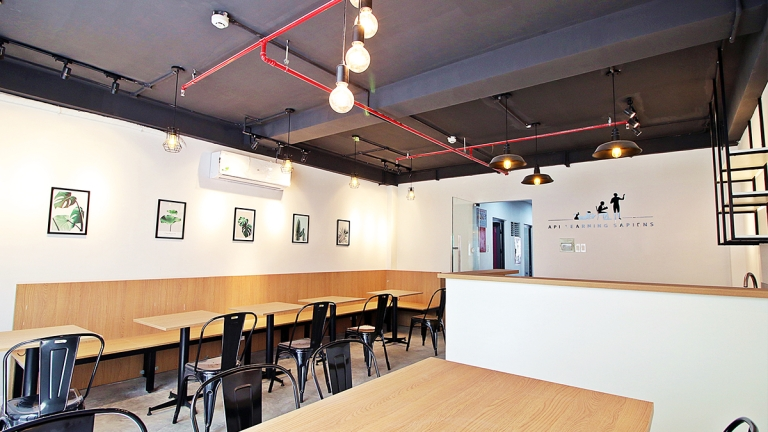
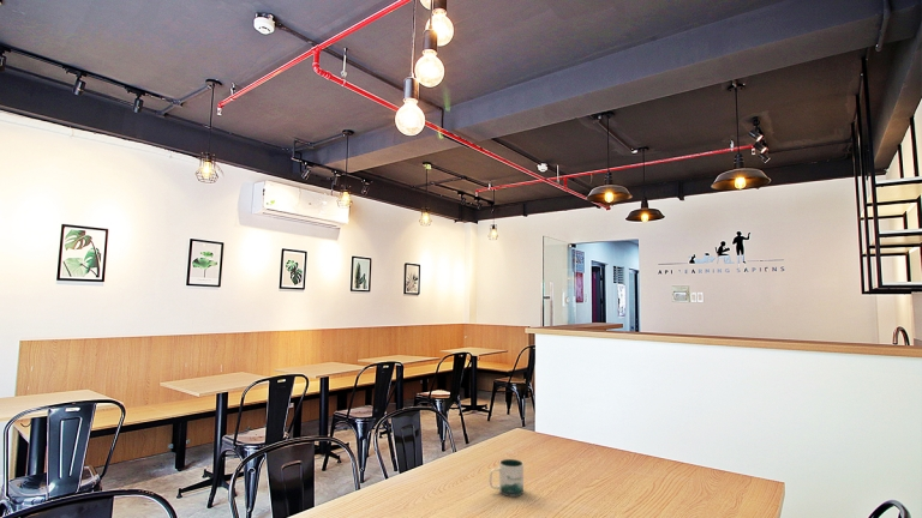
+ mug (505, 477)
